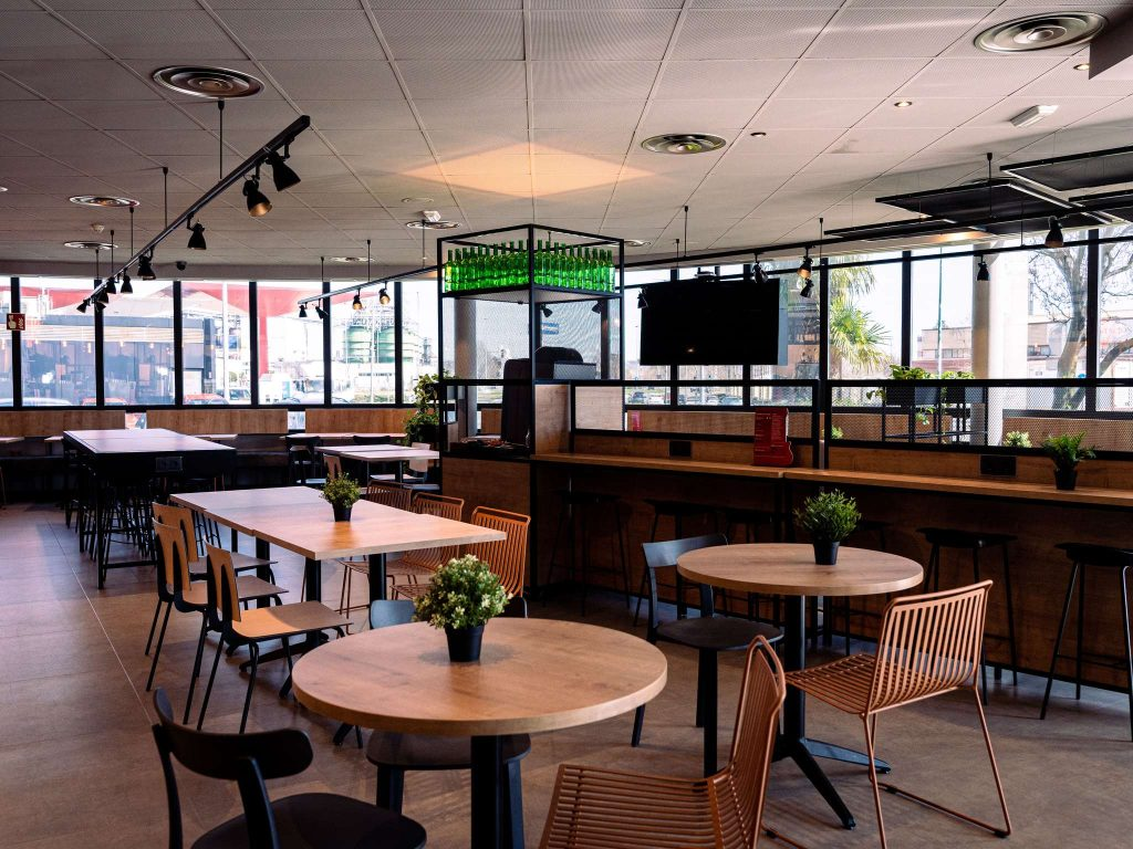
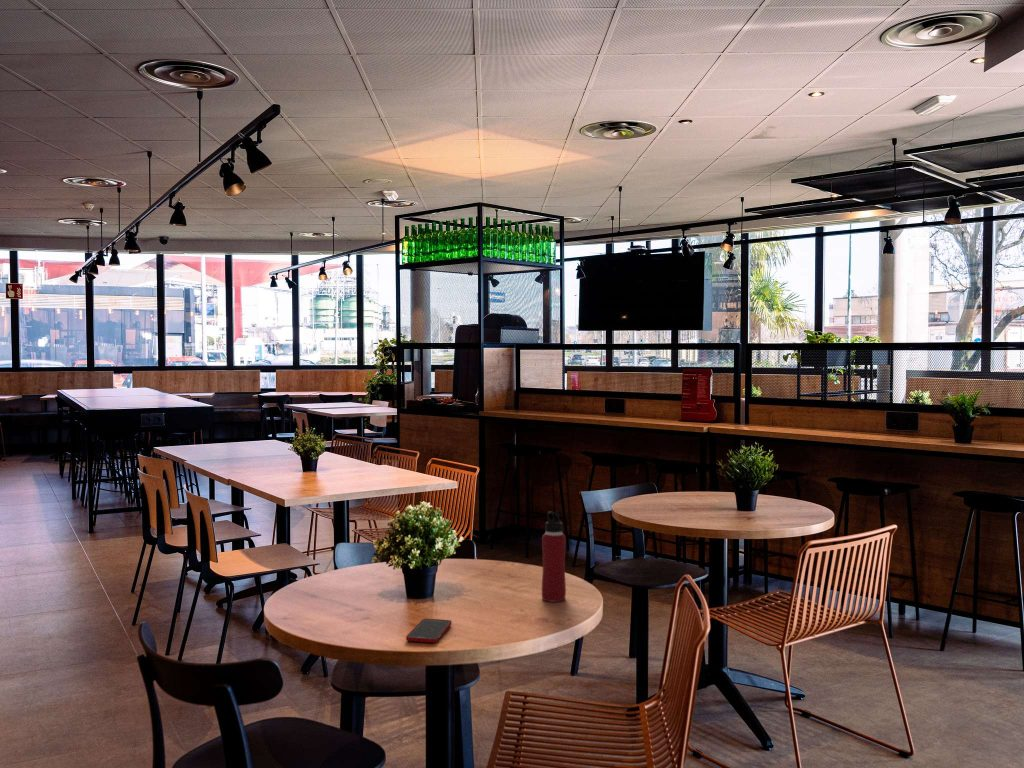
+ cell phone (429, 630)
+ water bottle (553, 554)
